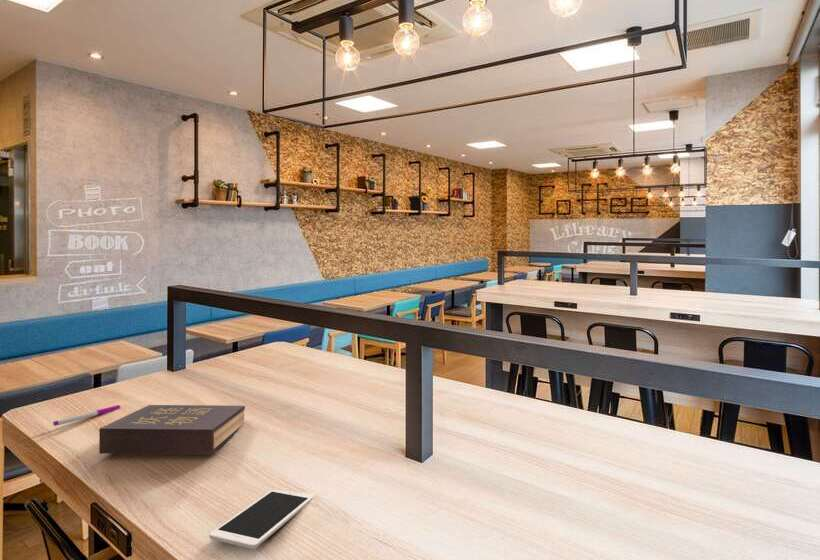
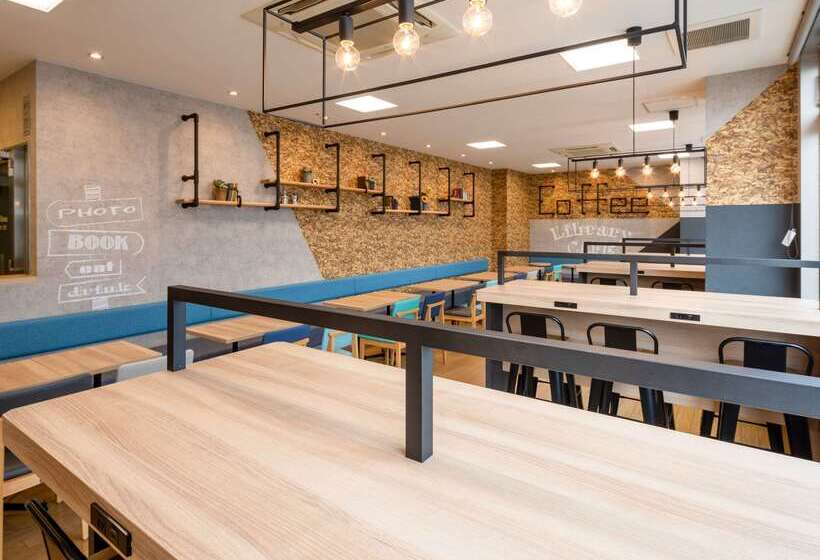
- hardback book (178, 427)
- pen (88, 414)
- cell phone (267, 513)
